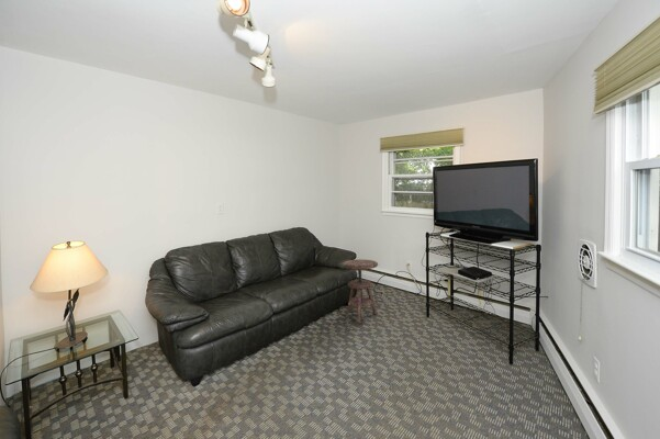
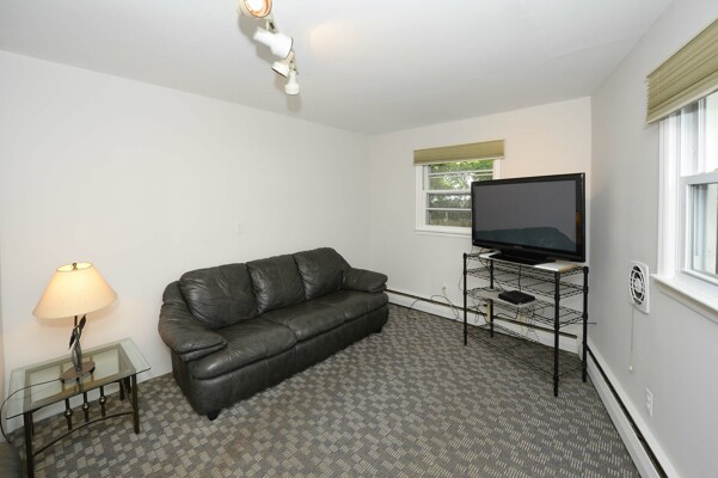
- side table (360, 289)
